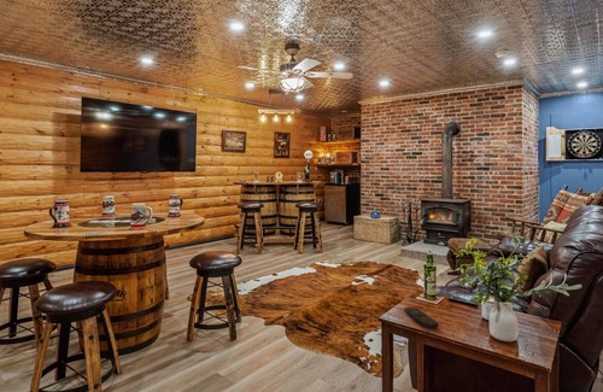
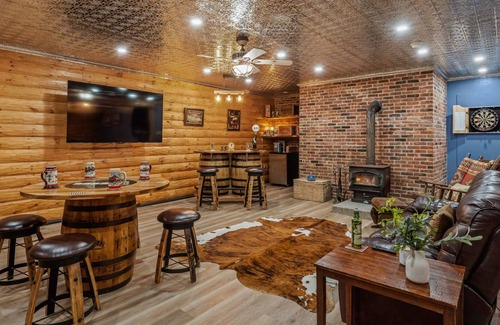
- remote control (420, 316)
